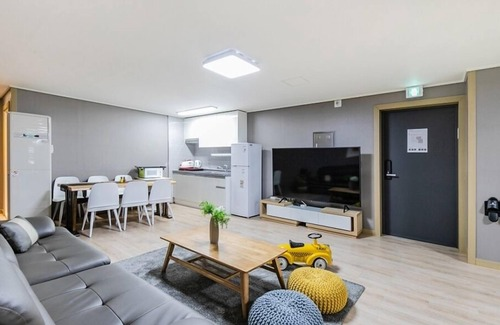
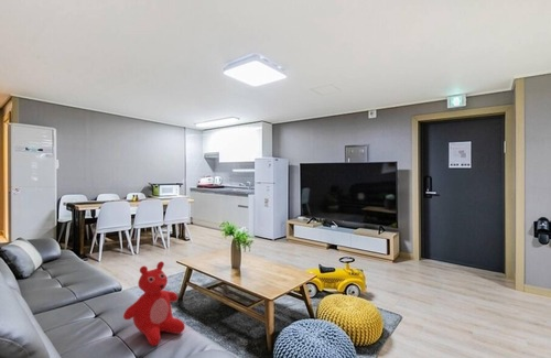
+ teddy bear (158, 299)
